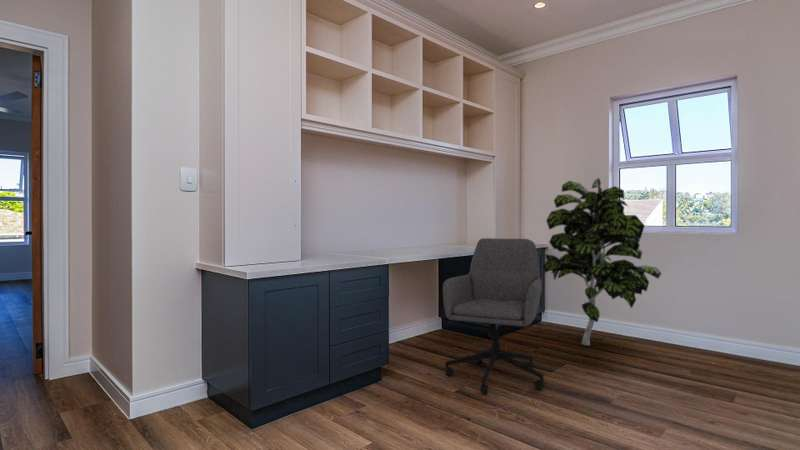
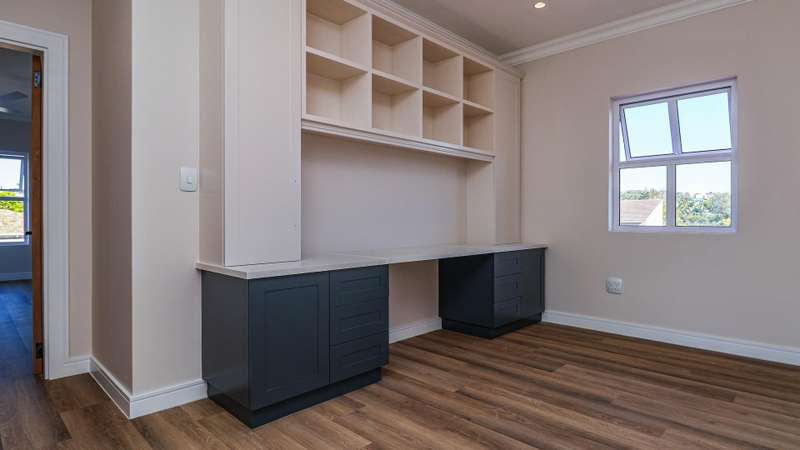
- indoor plant (597, 262)
- office chair (496, 308)
